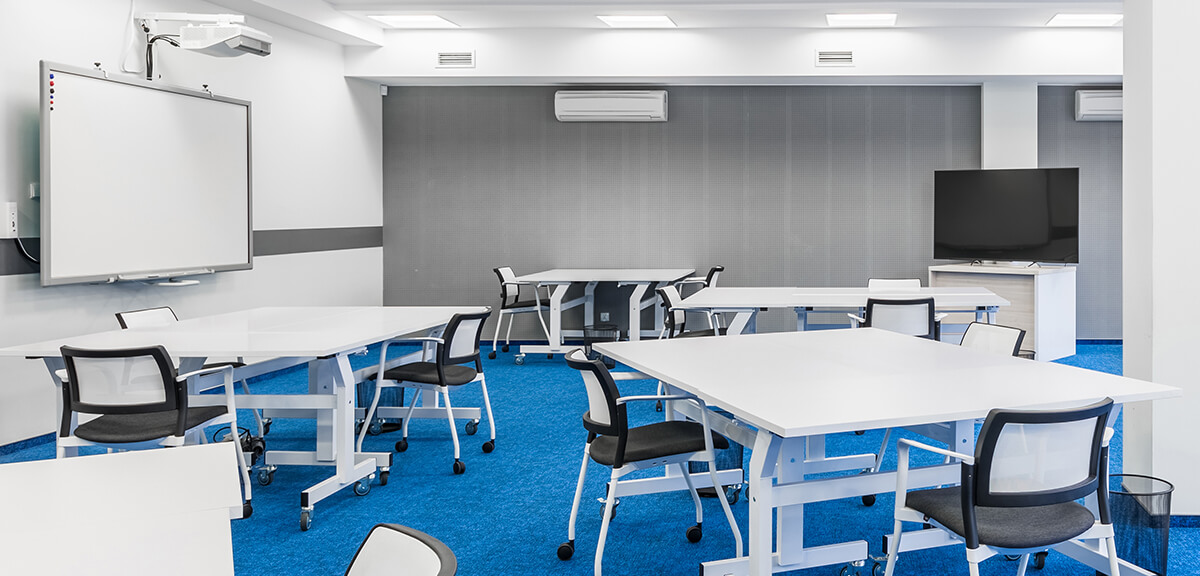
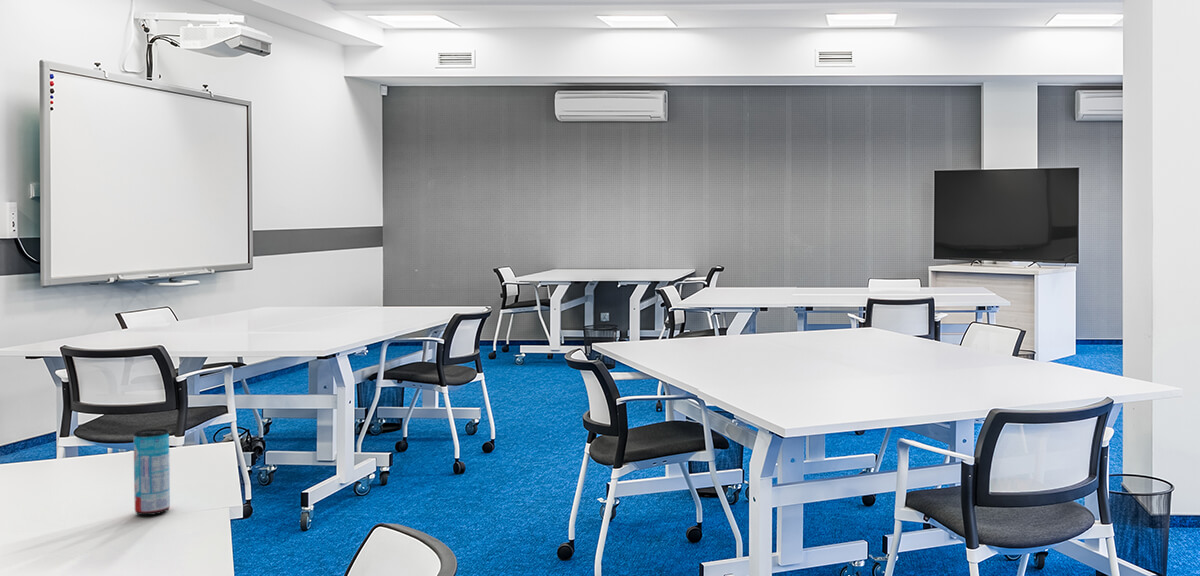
+ beverage can (151, 471)
